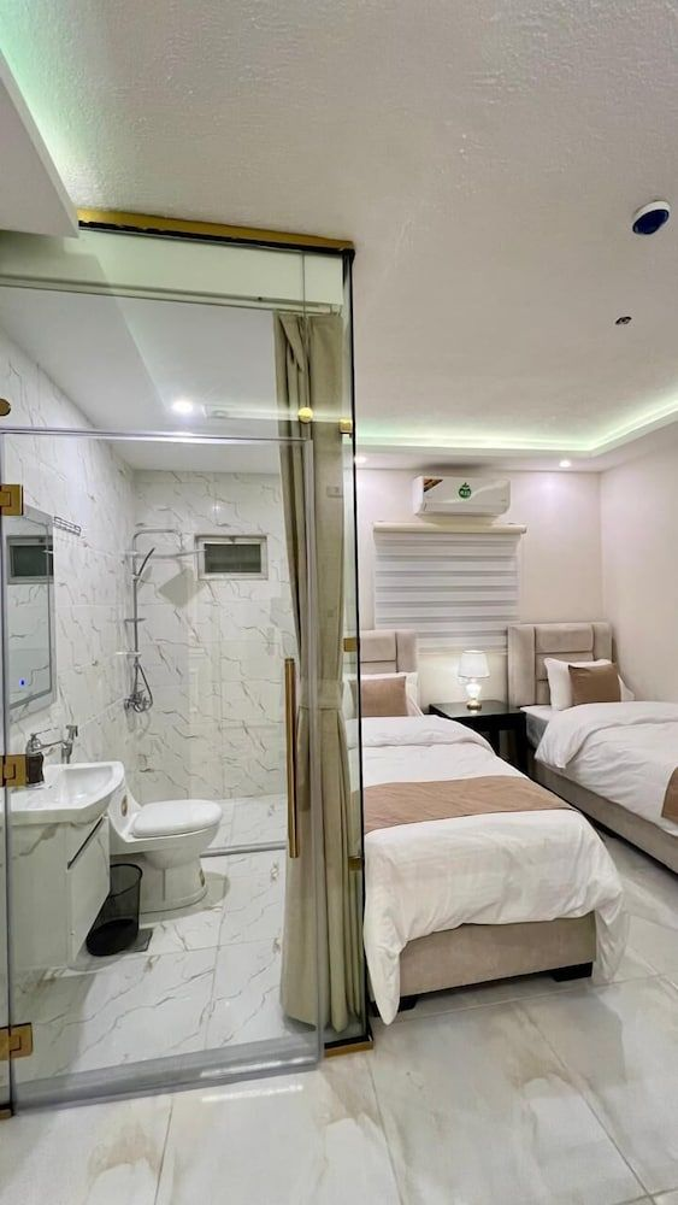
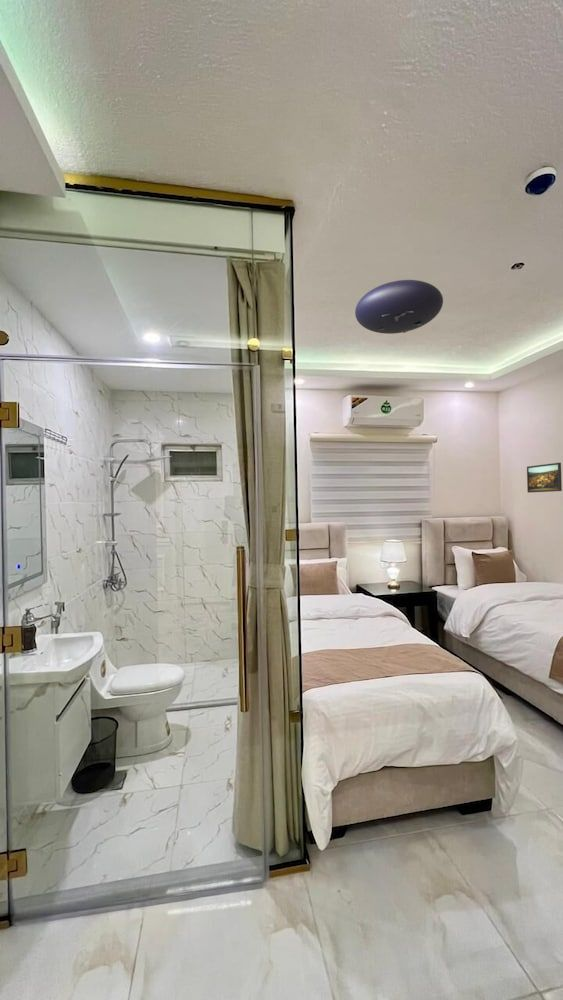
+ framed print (543, 478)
+ ceiling light (397, 308)
